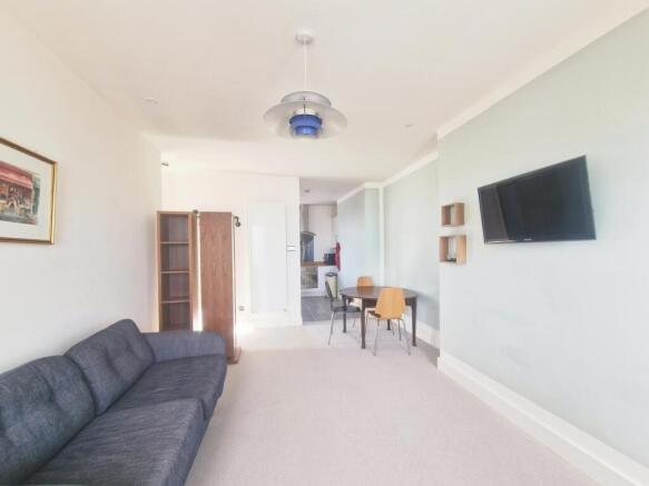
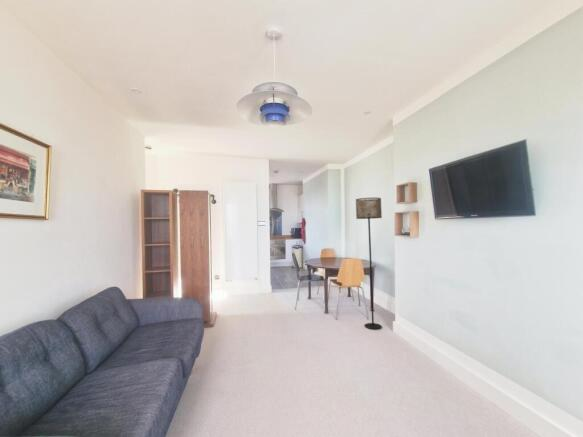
+ floor lamp (370, 262)
